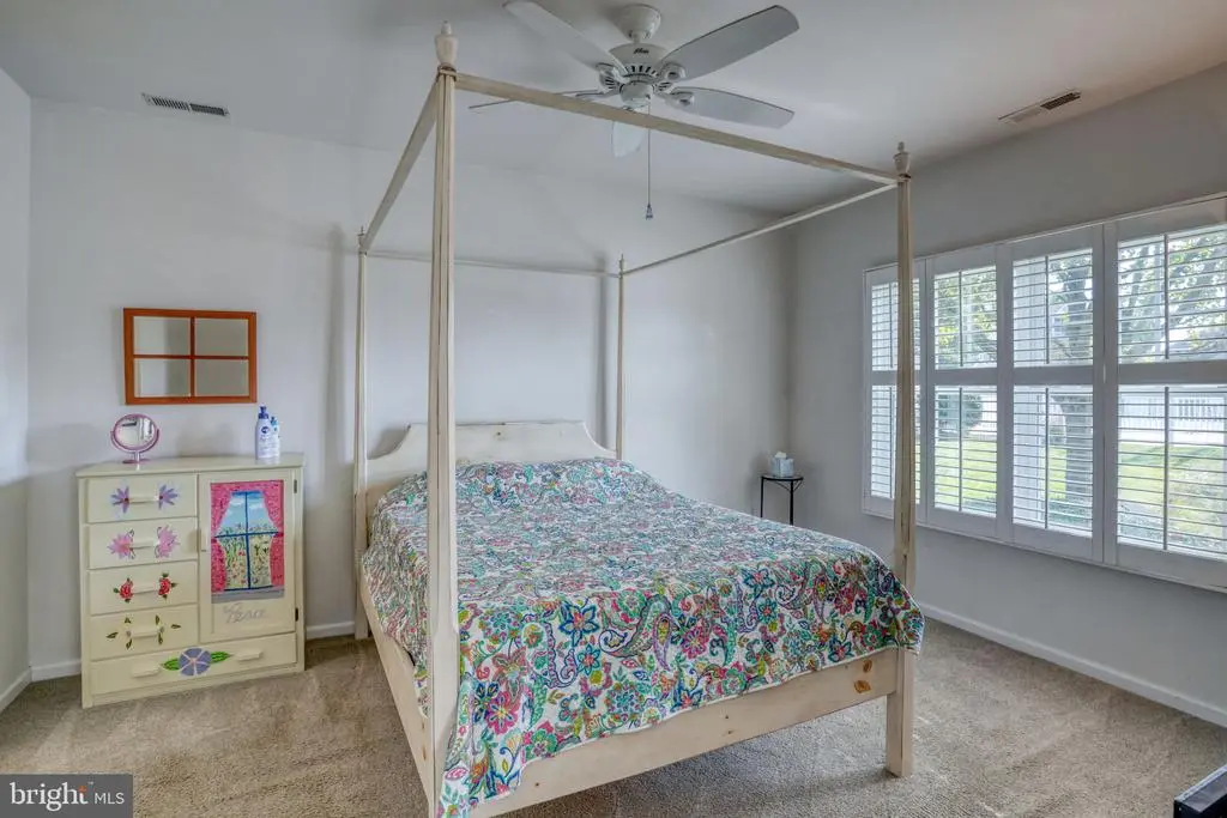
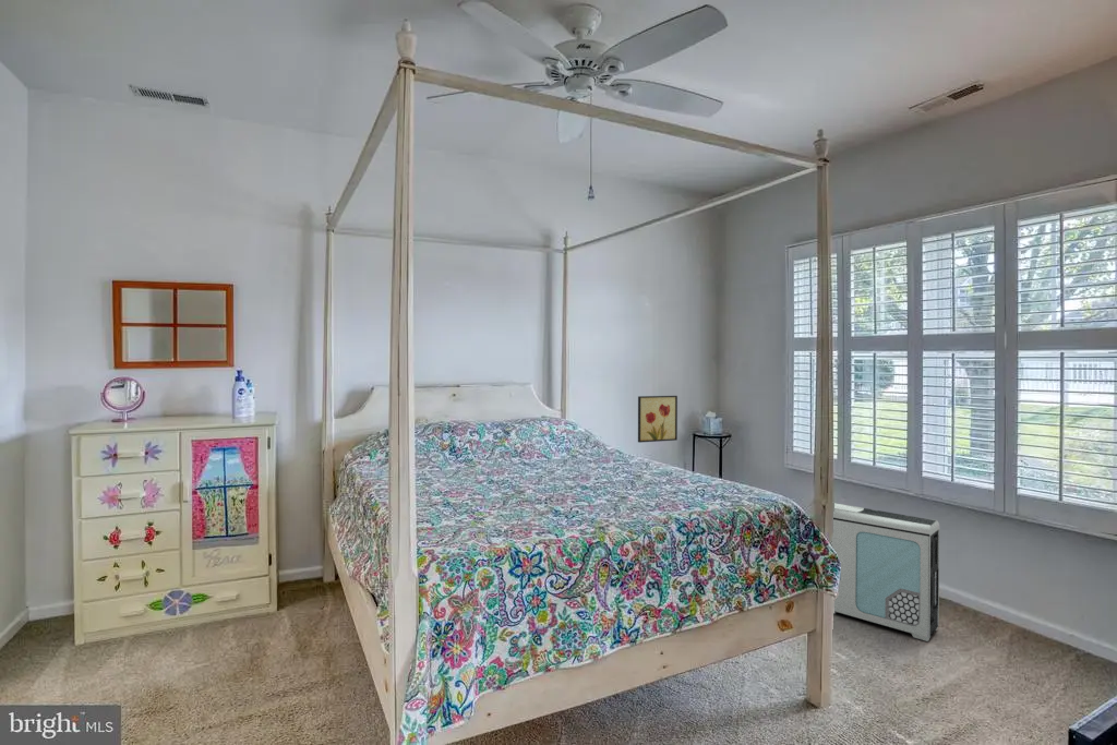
+ air purifier (877, 566)
+ wall art (657, 418)
